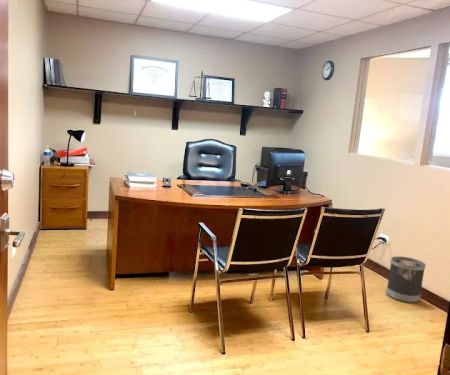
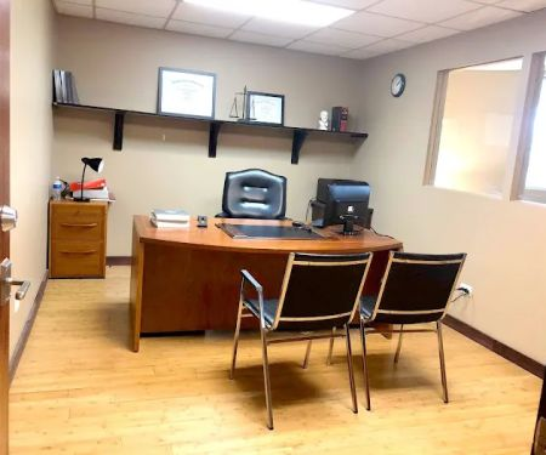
- wastebasket (405, 279)
